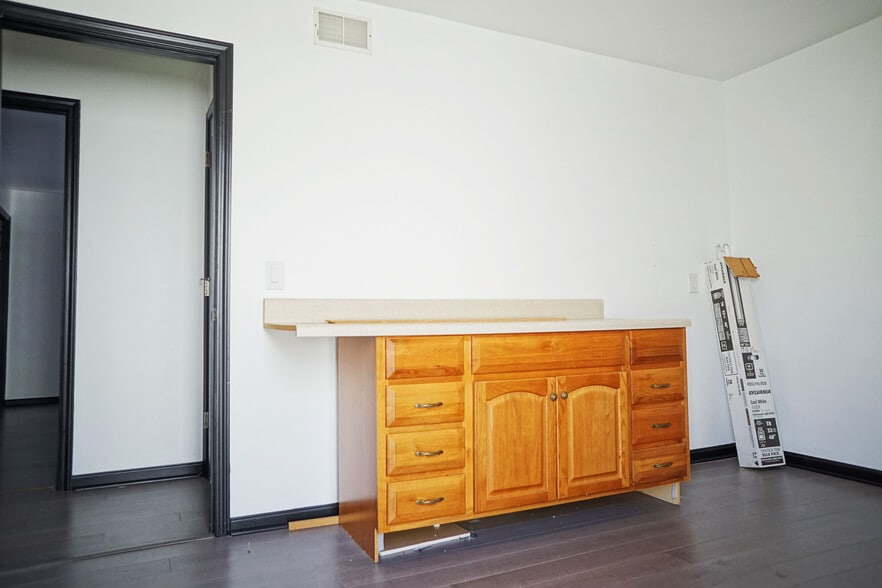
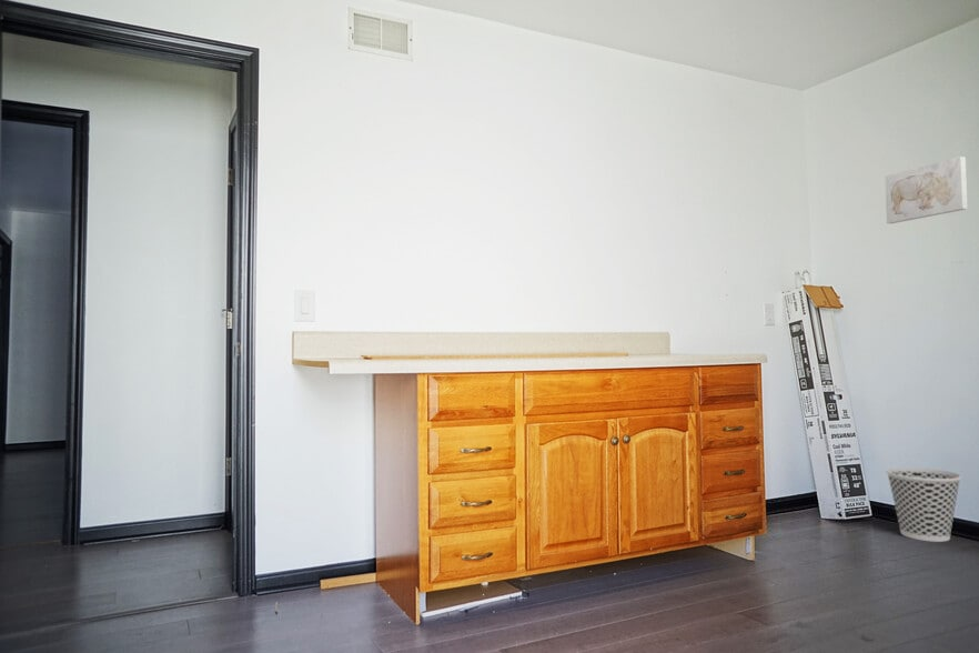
+ wall art (924, 191)
+ wastebasket (924, 504)
